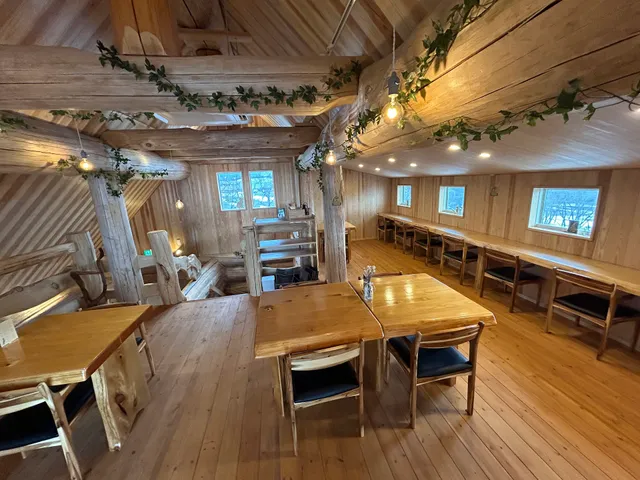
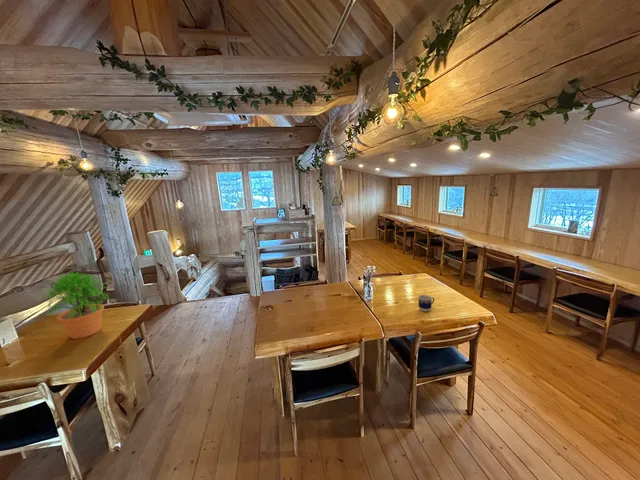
+ potted plant (81, 302)
+ cup (426, 303)
